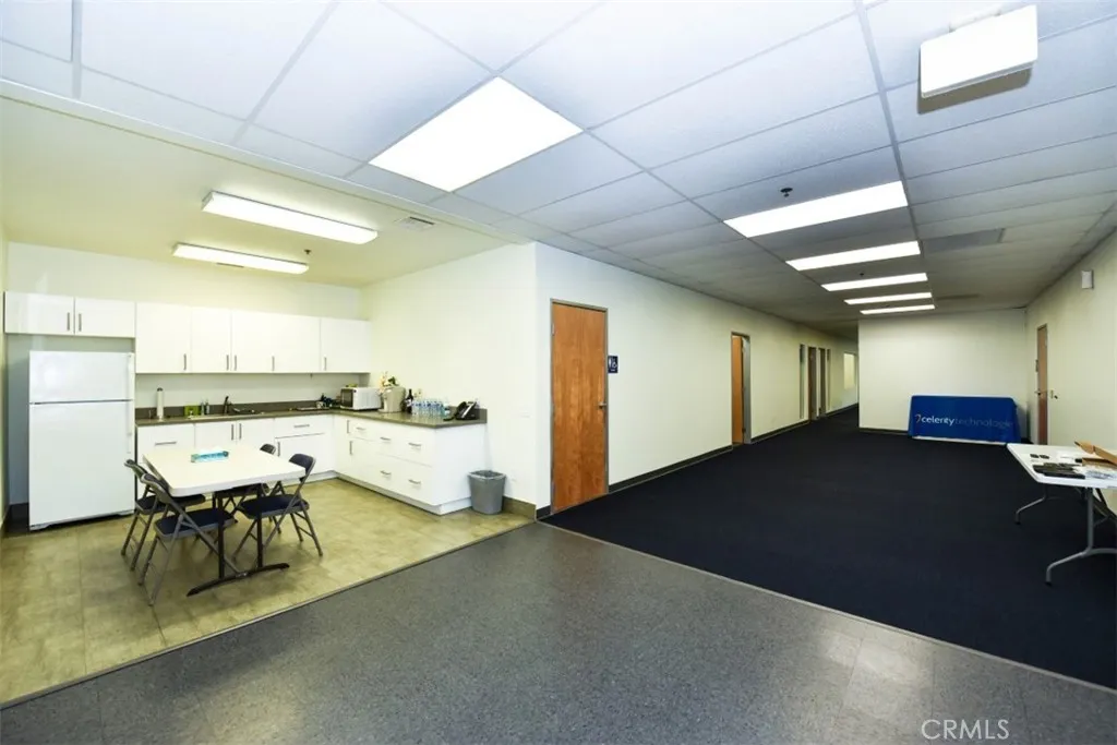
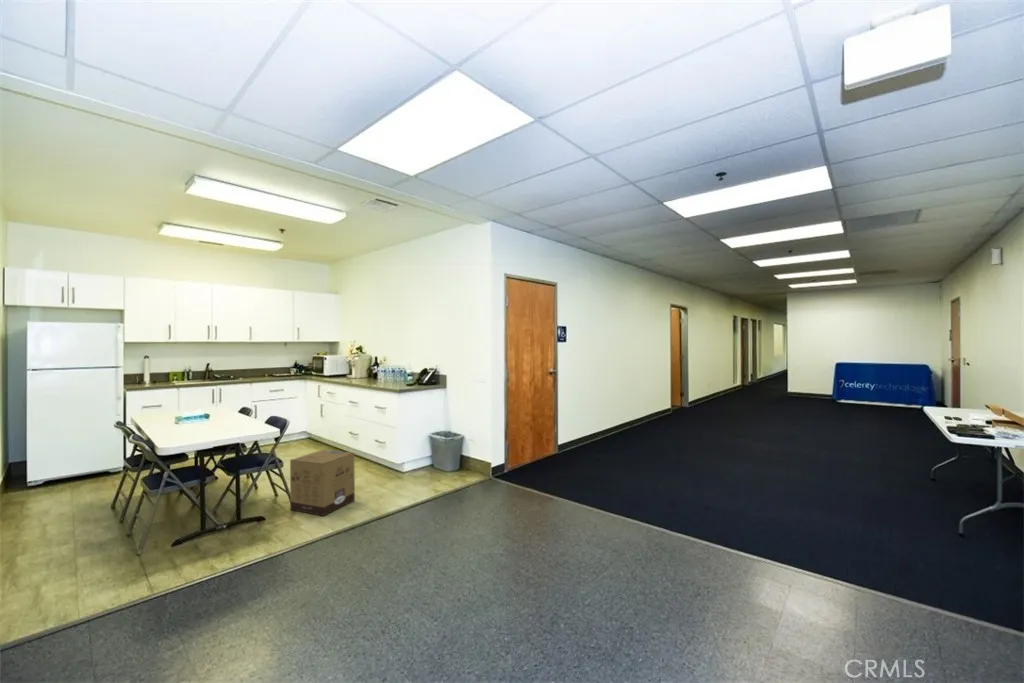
+ cardboard box (323, 480)
